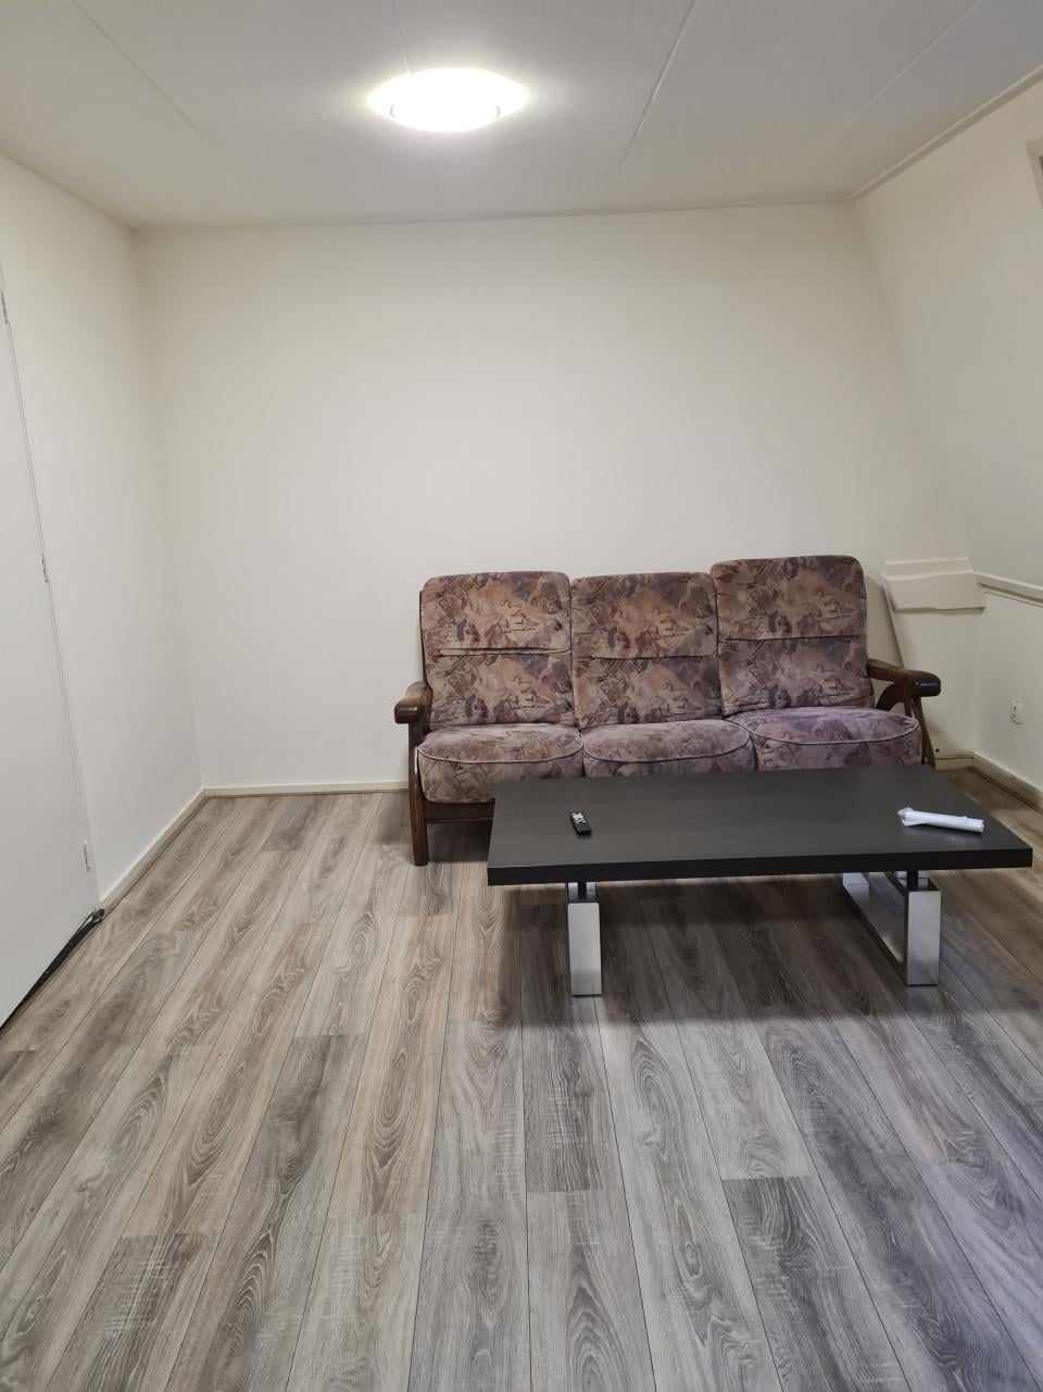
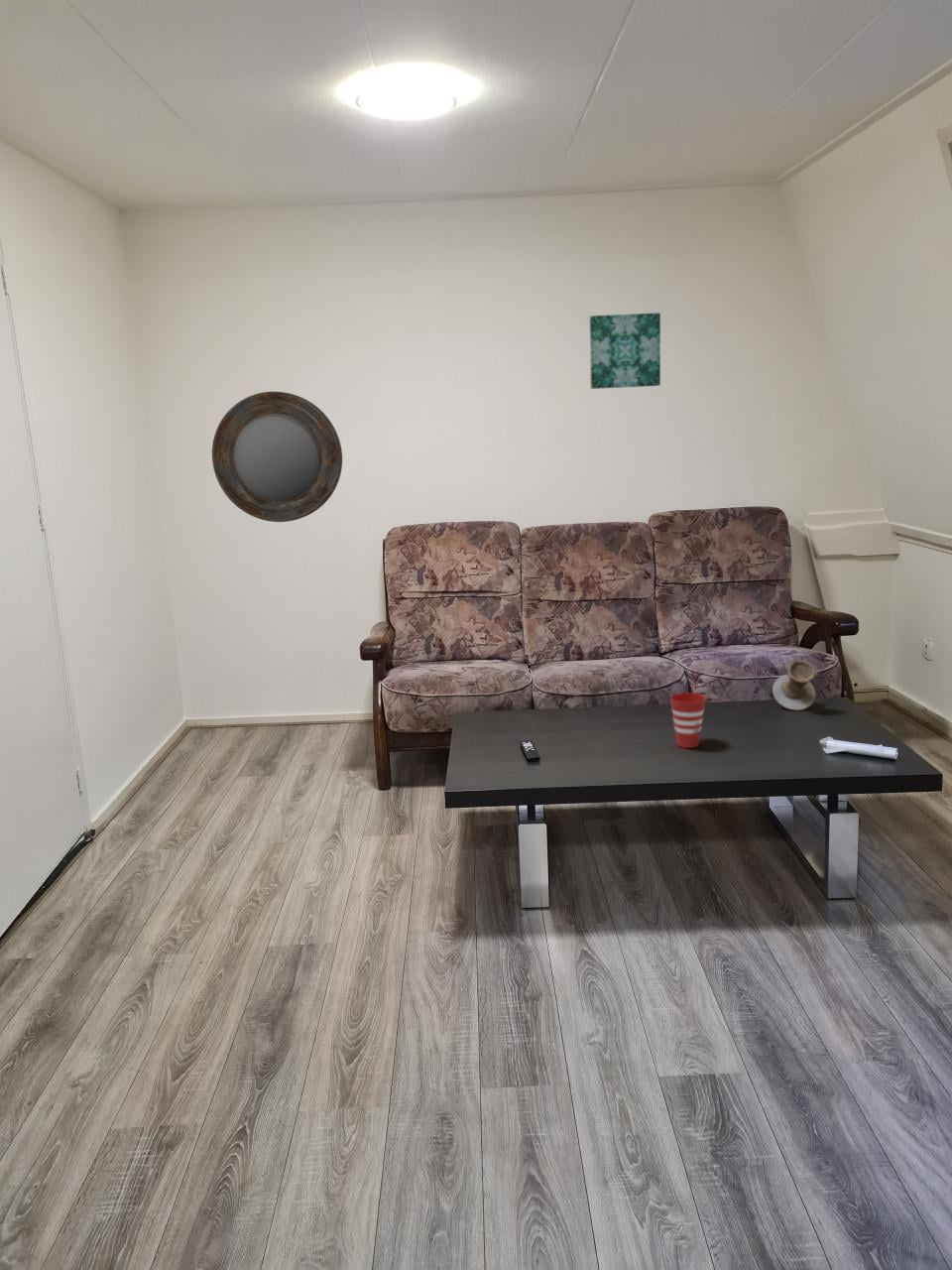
+ home mirror (277, 457)
+ wall art (625, 351)
+ plant pot (796, 684)
+ cup (687, 720)
